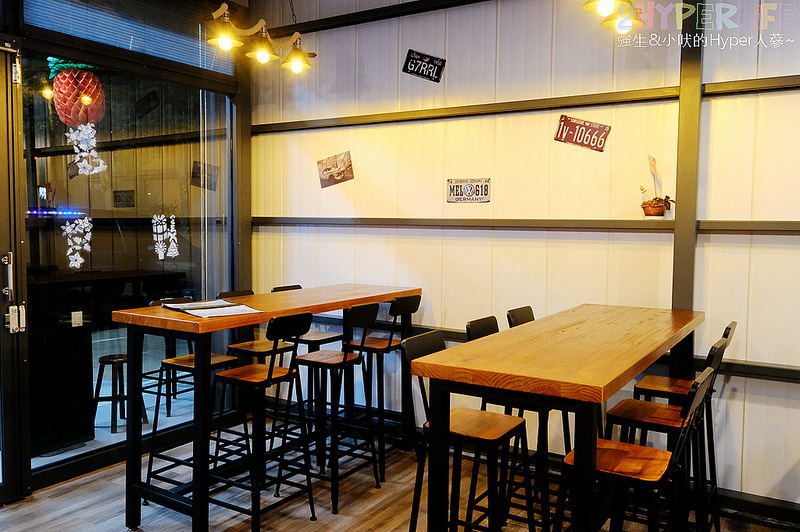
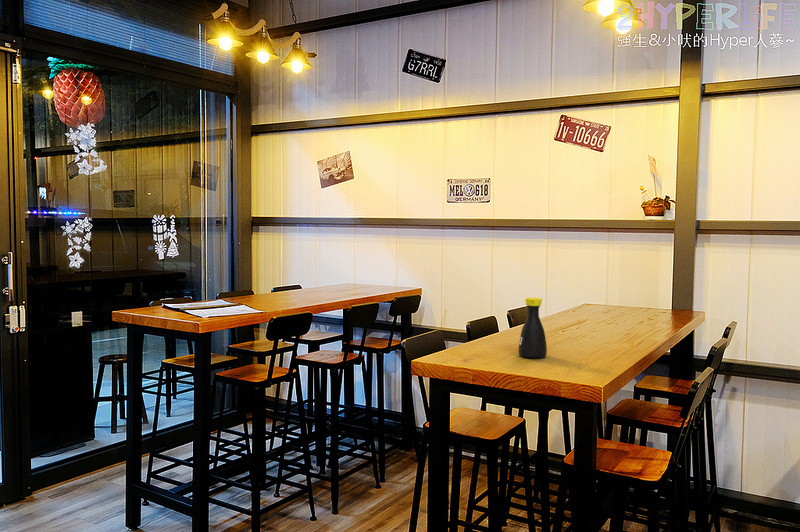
+ bottle (533, 327)
